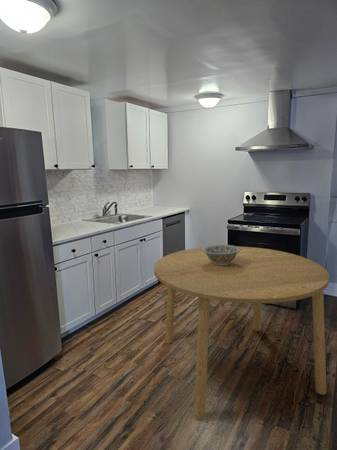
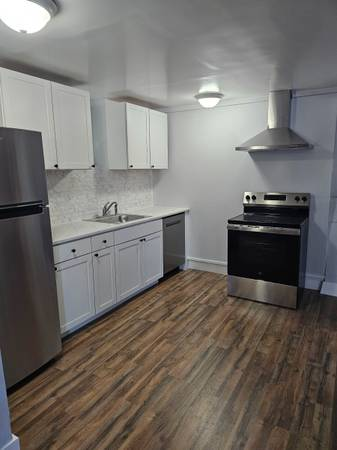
- dining table (235, 302)
- decorative bowl (221, 255)
